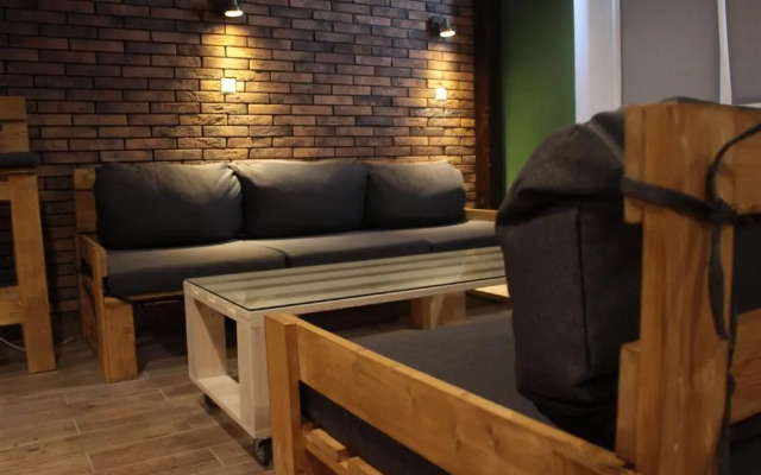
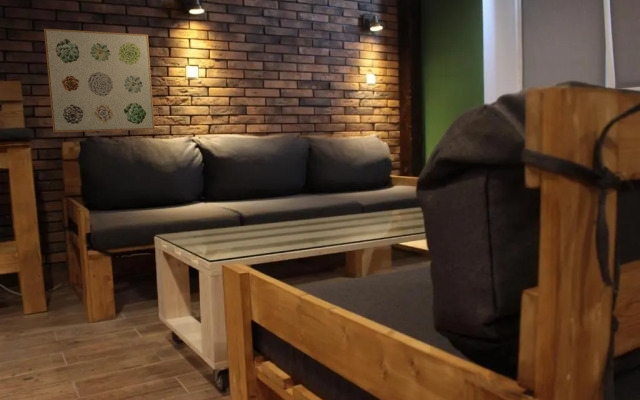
+ wall art (102, 81)
